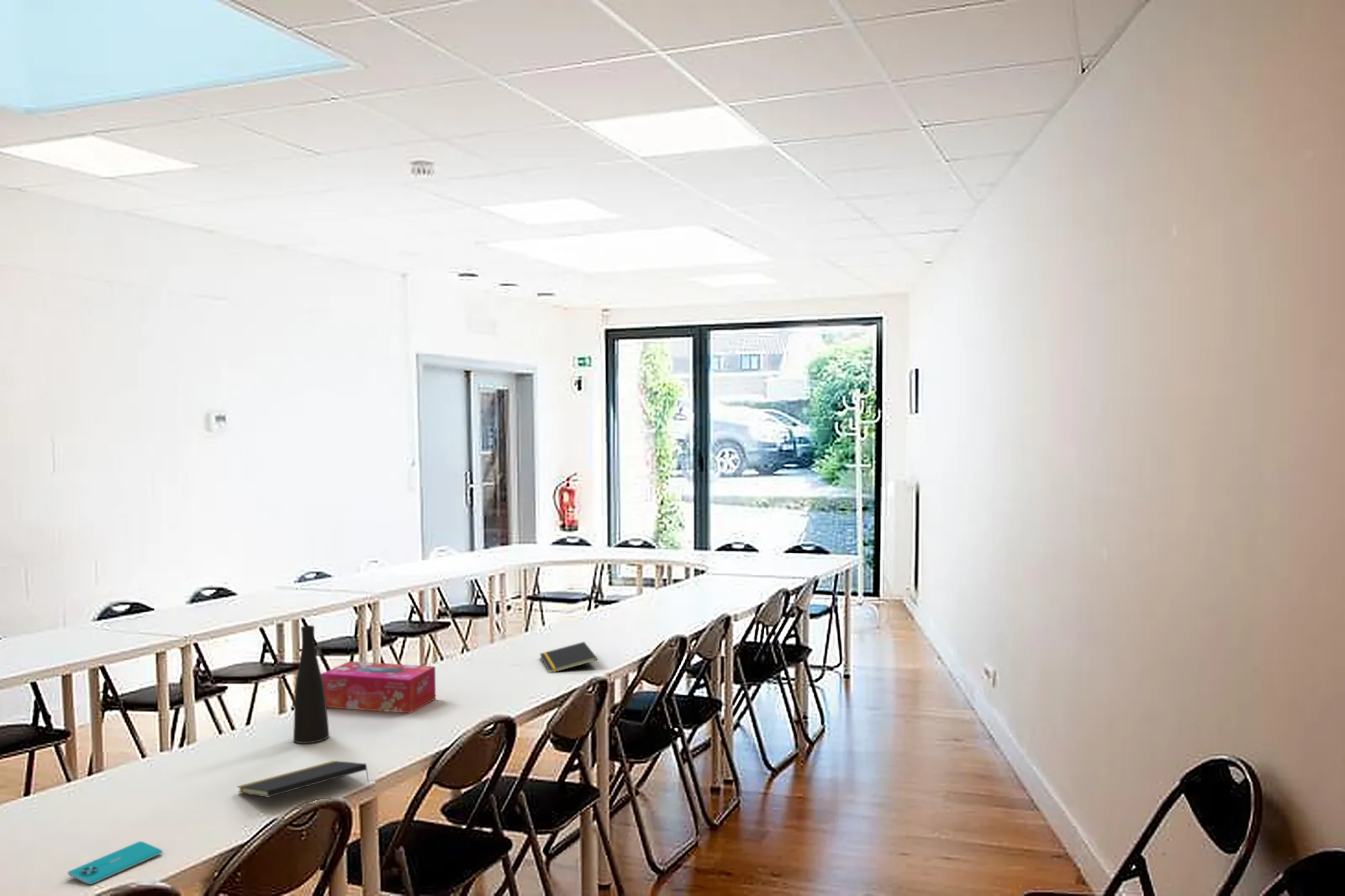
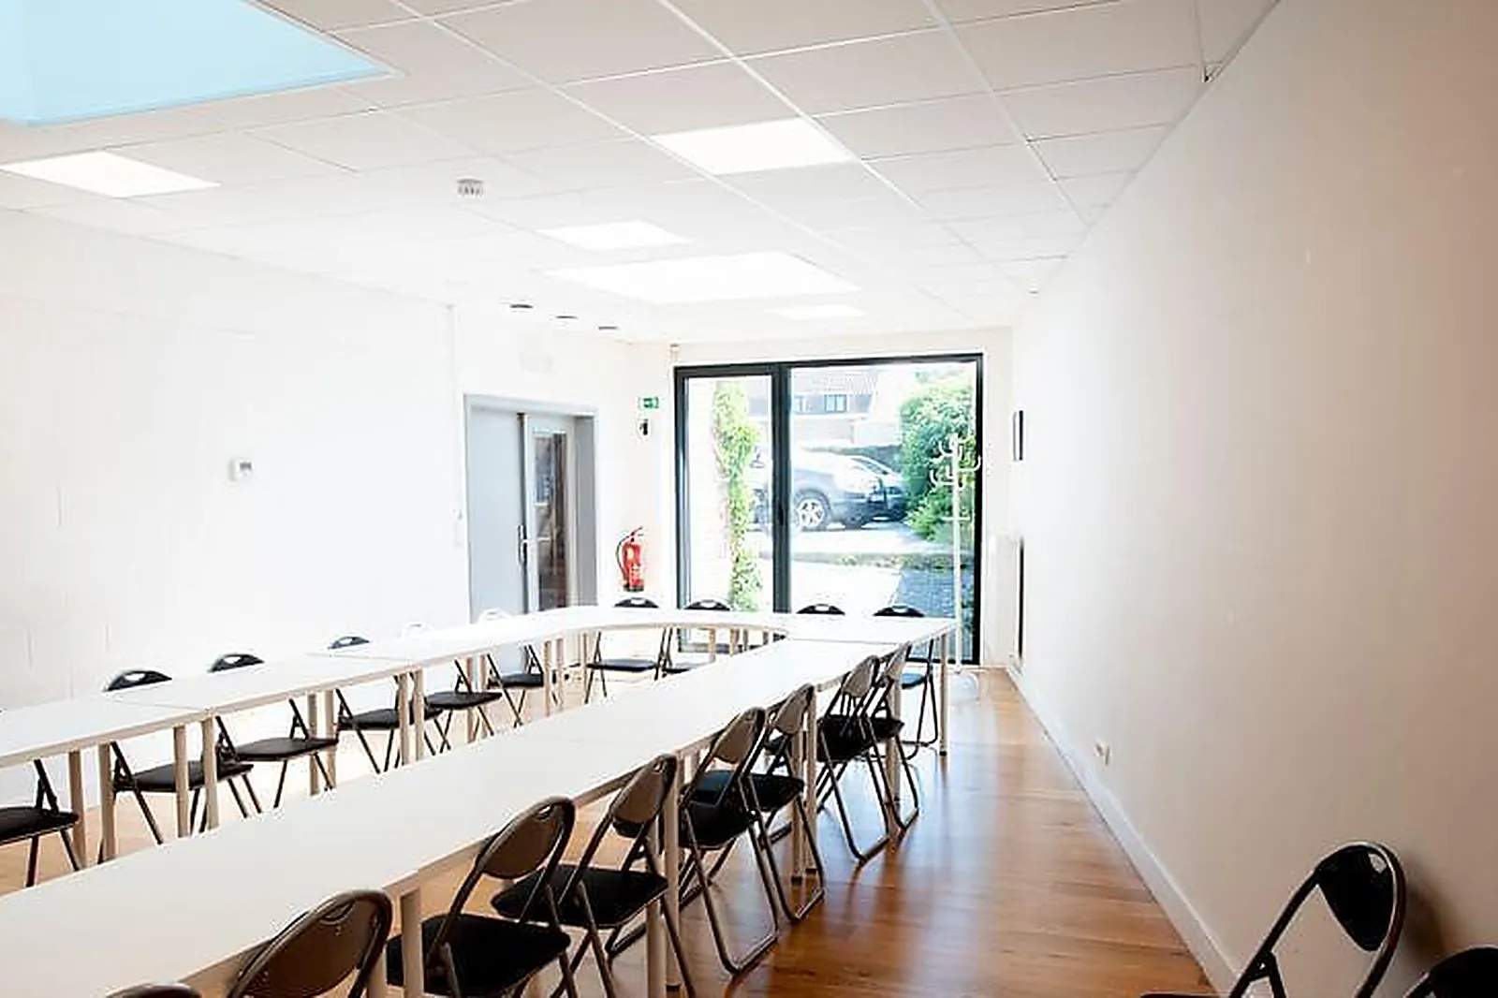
- smartphone (116, 862)
- notepad (303, 777)
- vase (310, 683)
- tissue box (379, 686)
- notepad (567, 656)
